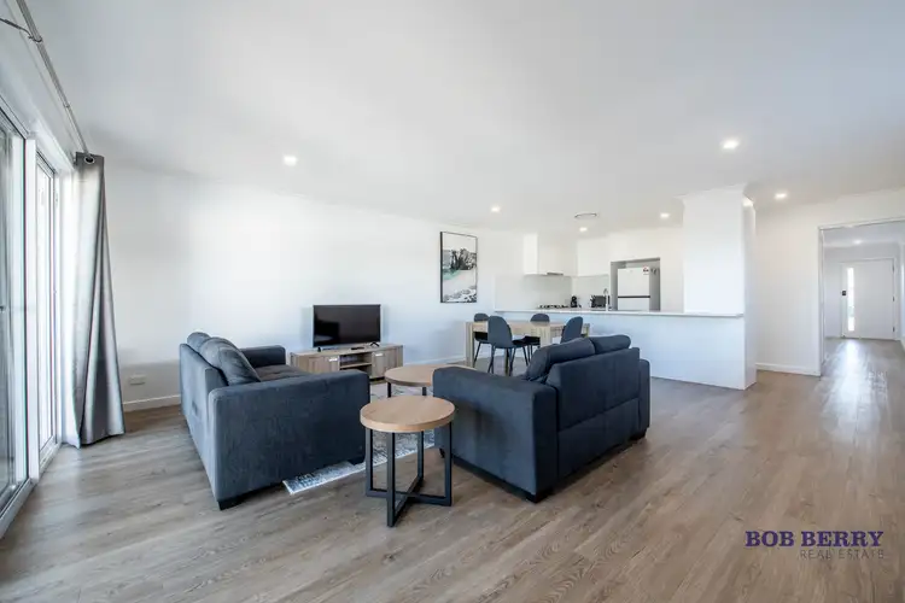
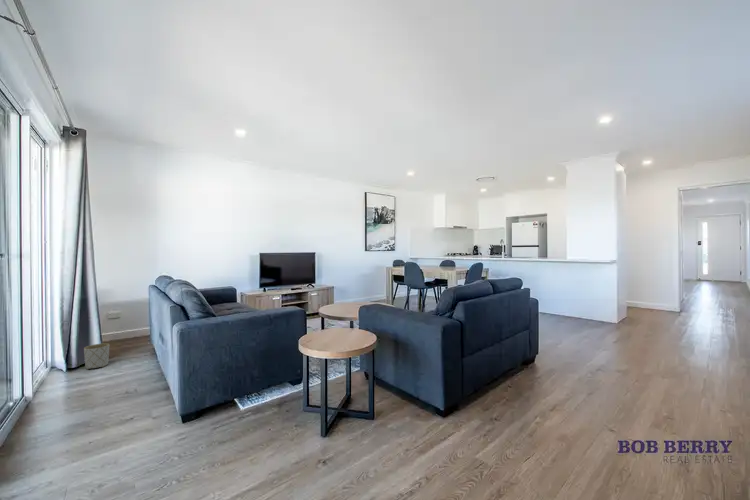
+ planter (97, 356)
